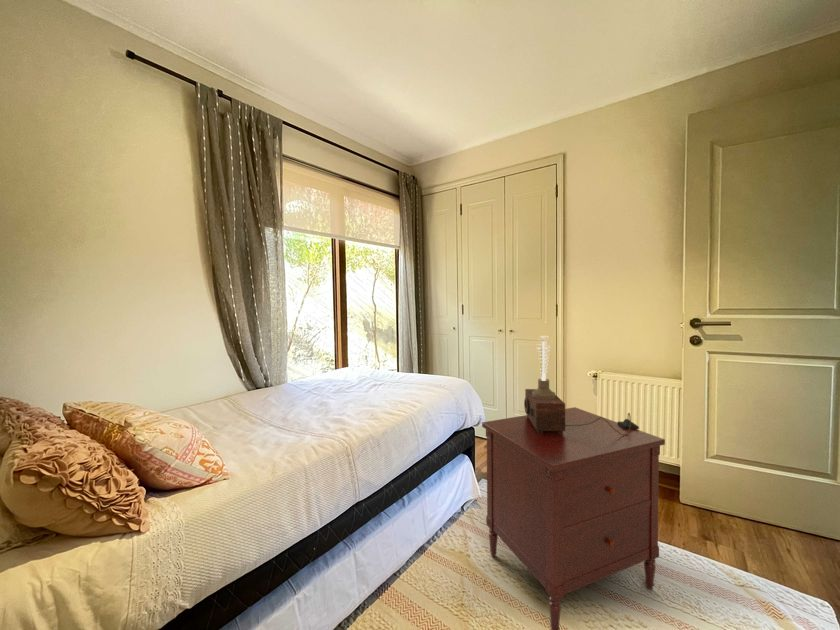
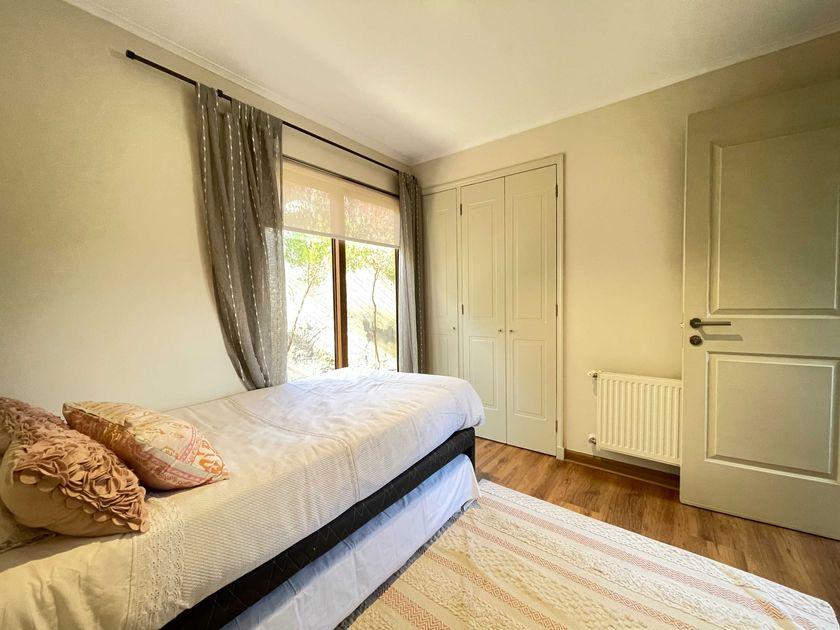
- table lamp (560, 399)
- dresser (566, 500)
